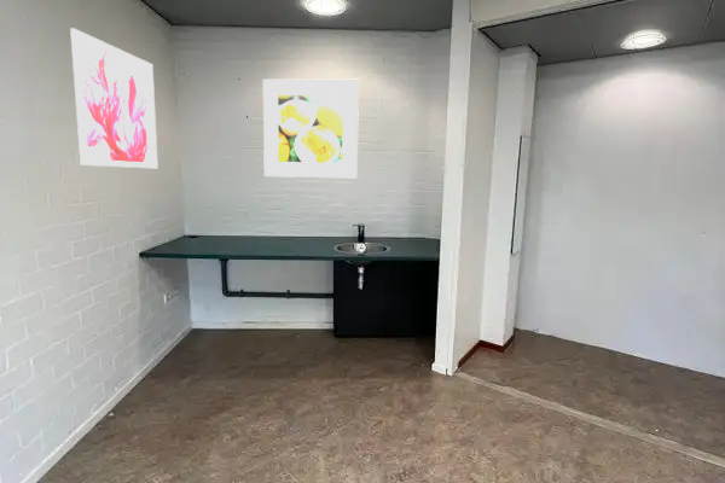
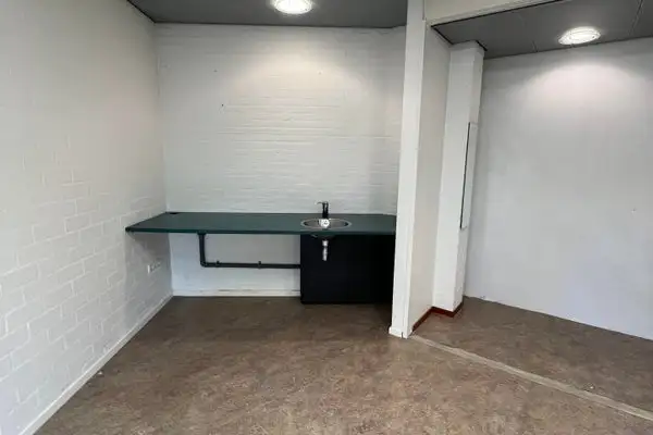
- wall art (120, 109)
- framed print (309, 128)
